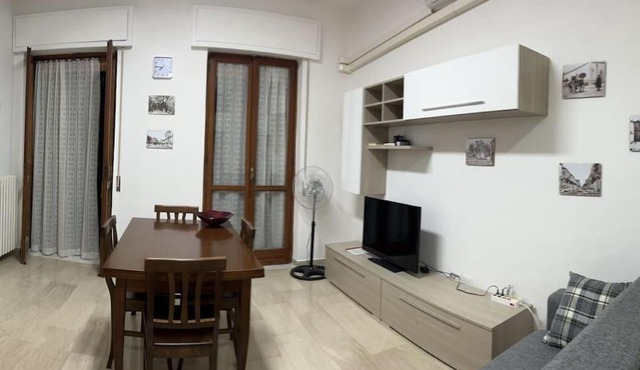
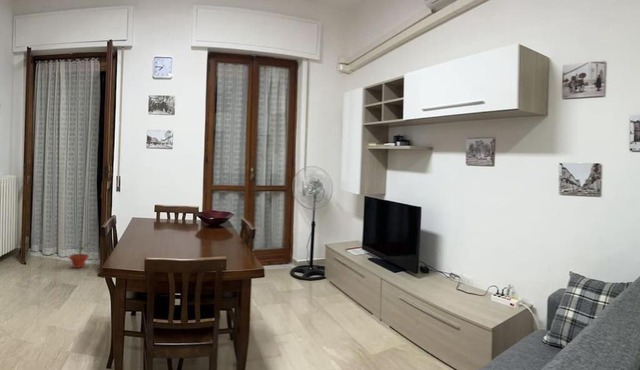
+ potted plant (79, 253)
